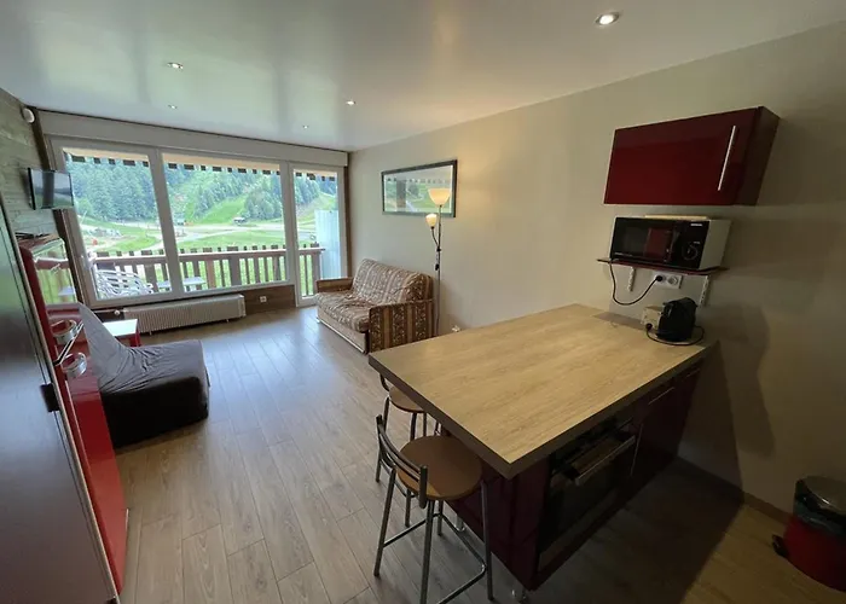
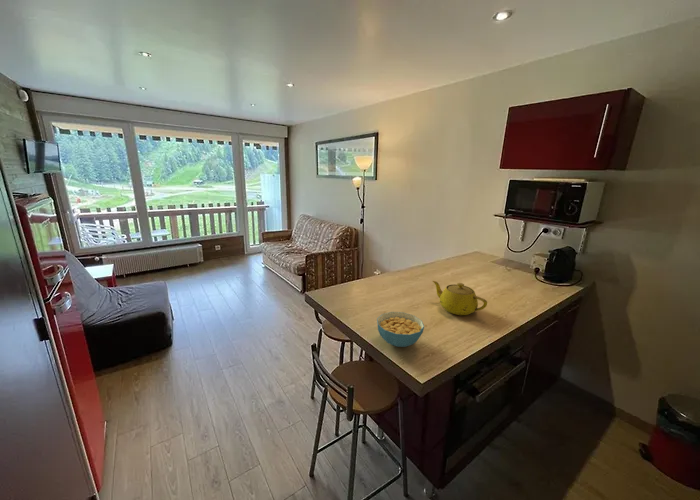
+ teapot (457, 296)
+ cereal bowl (399, 332)
